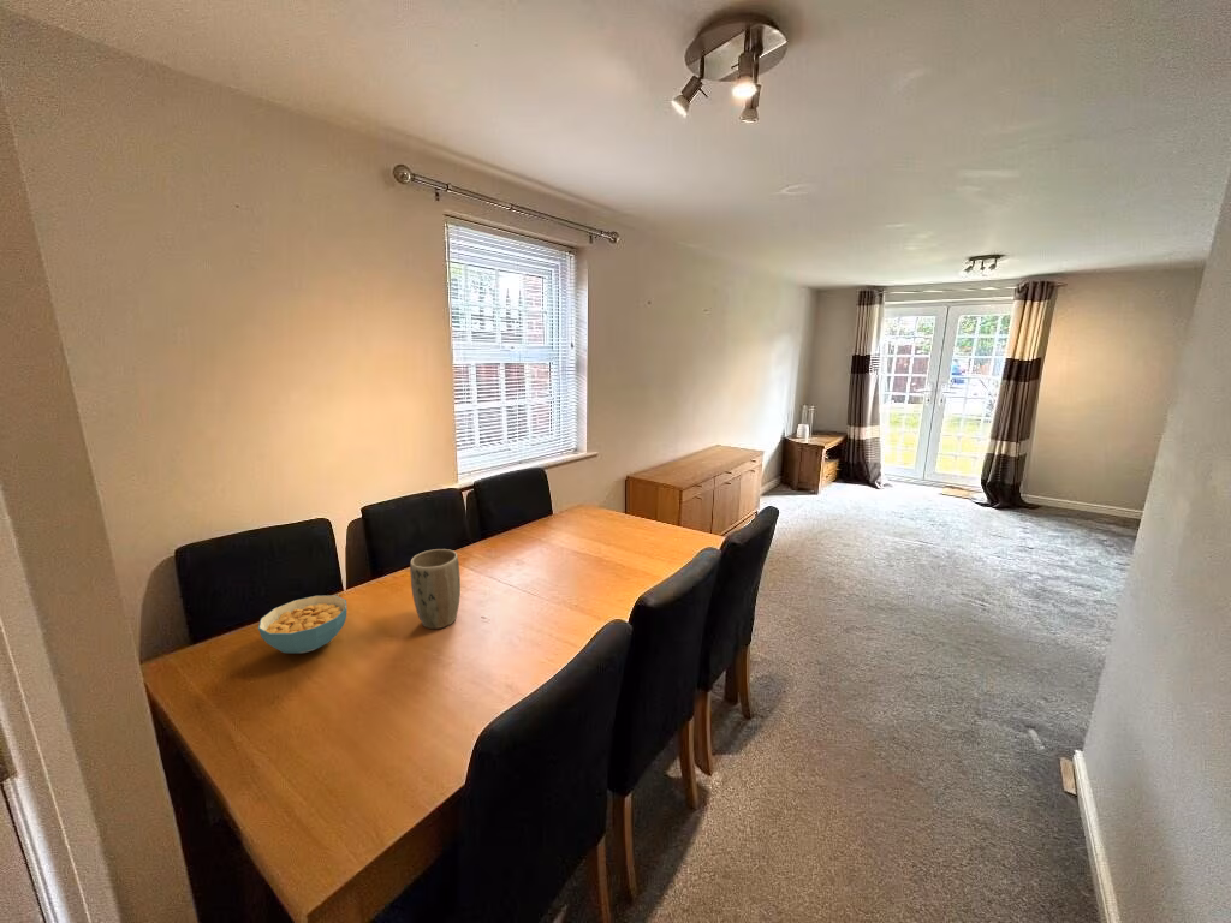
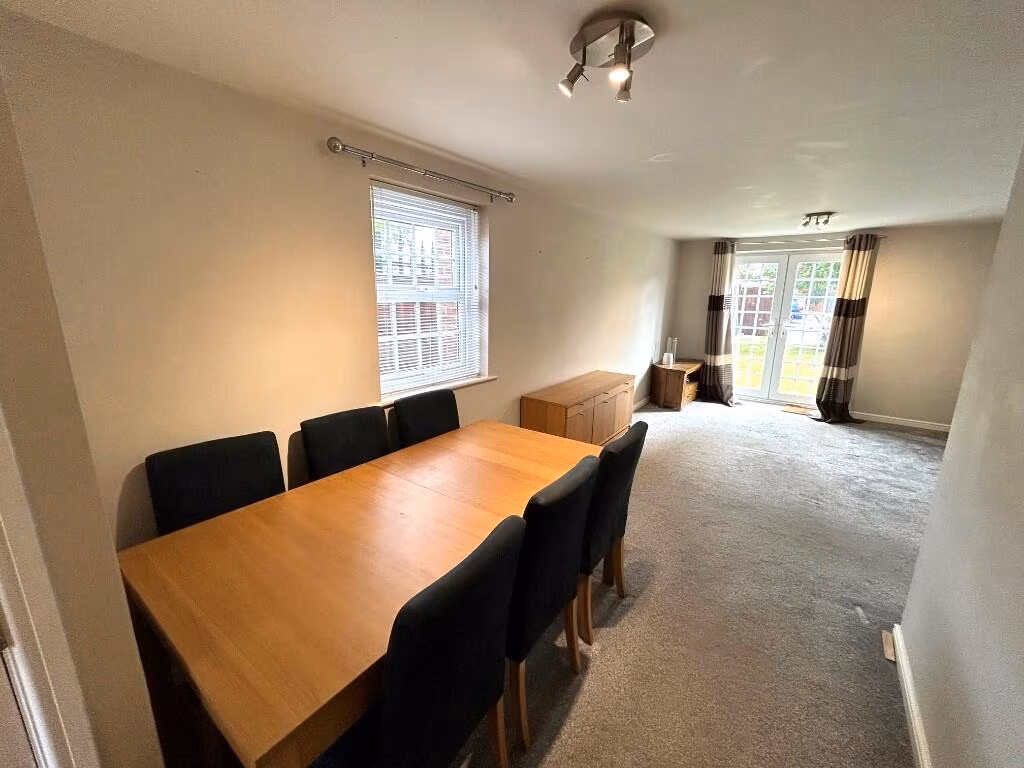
- cereal bowl (307, 630)
- plant pot (436, 589)
